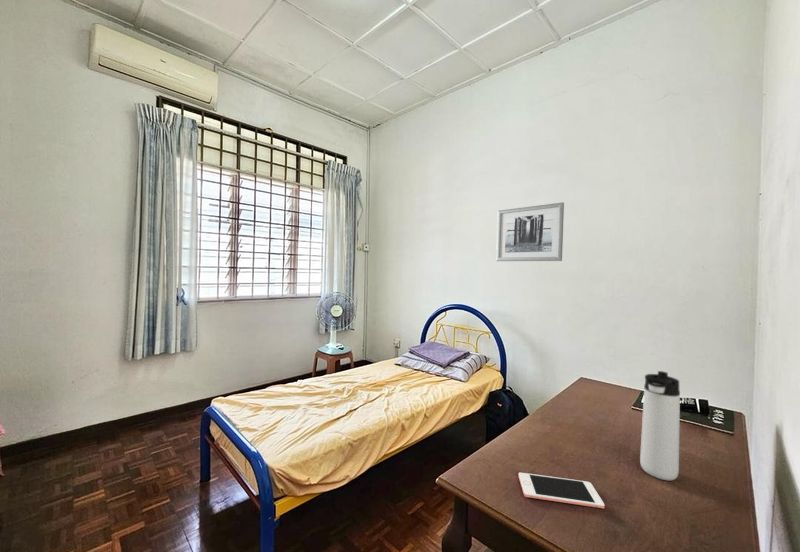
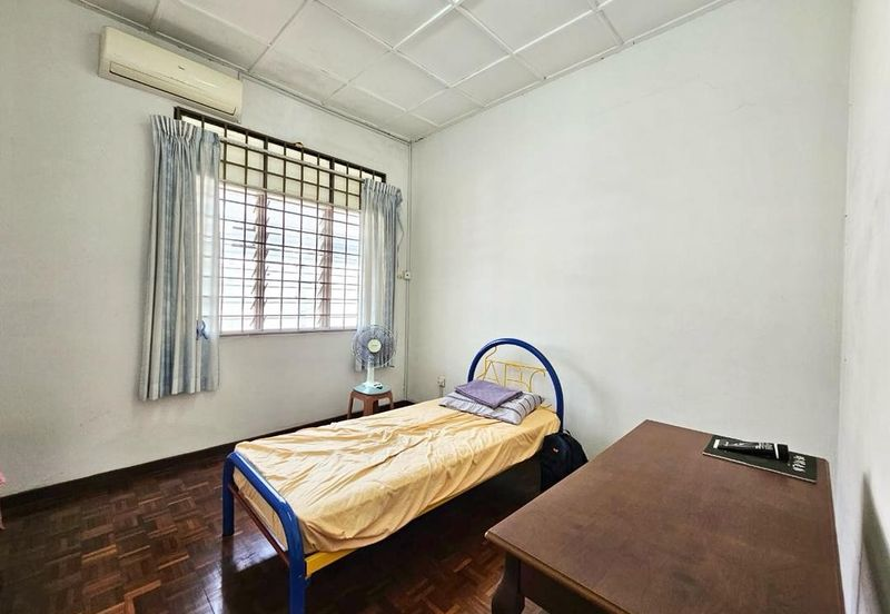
- wall art (527, 234)
- cell phone (558, 489)
- thermos bottle (658, 424)
